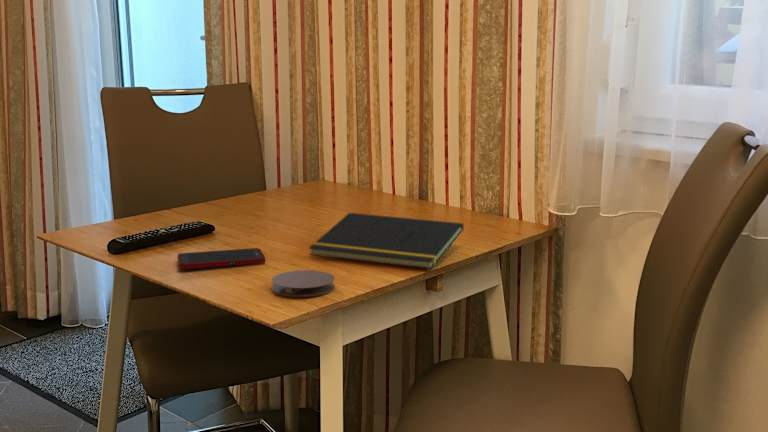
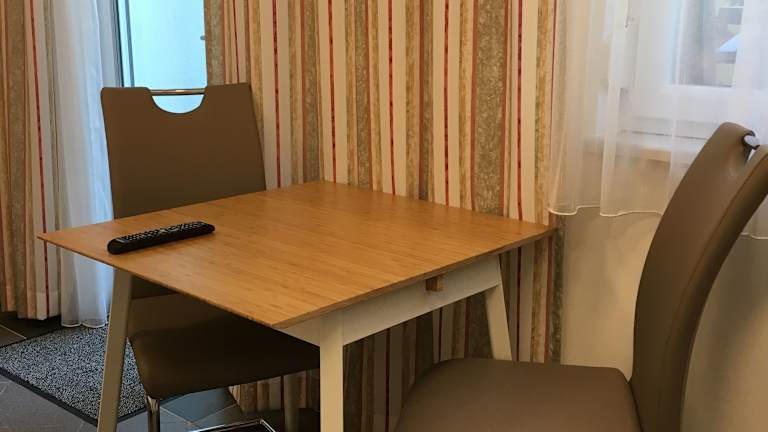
- notepad (387, 238)
- cell phone (221, 258)
- coaster (303, 282)
